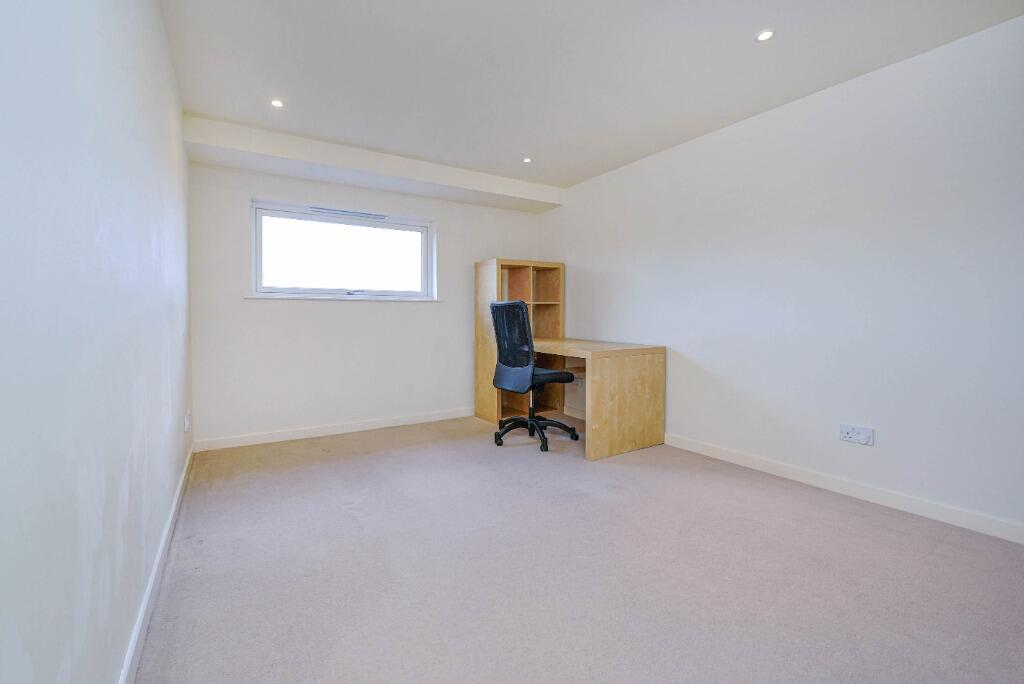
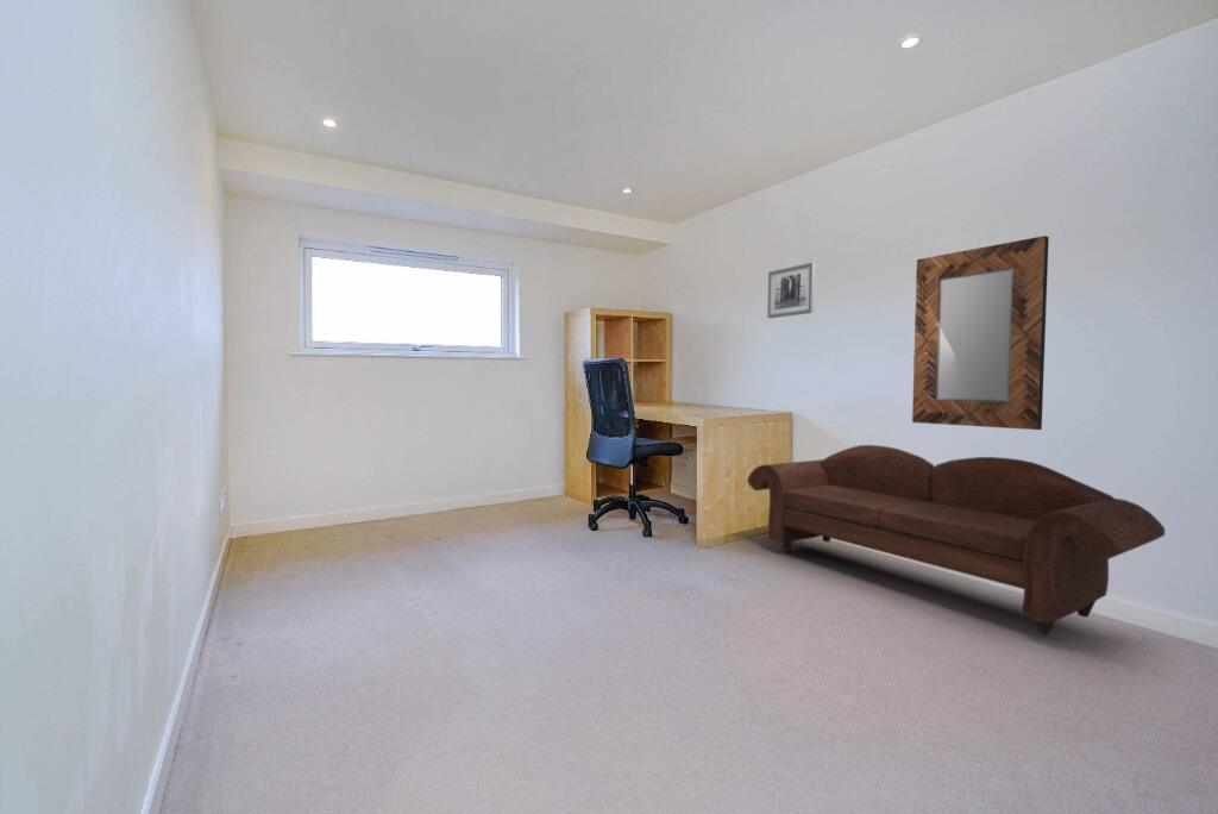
+ sofa (912, 515)
+ home mirror (974, 337)
+ wall art (790, 292)
